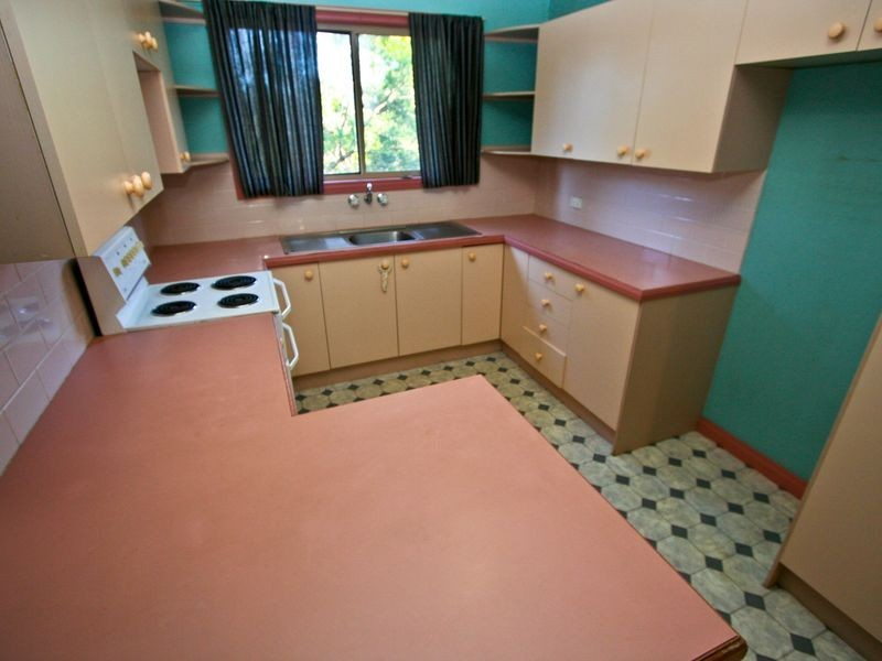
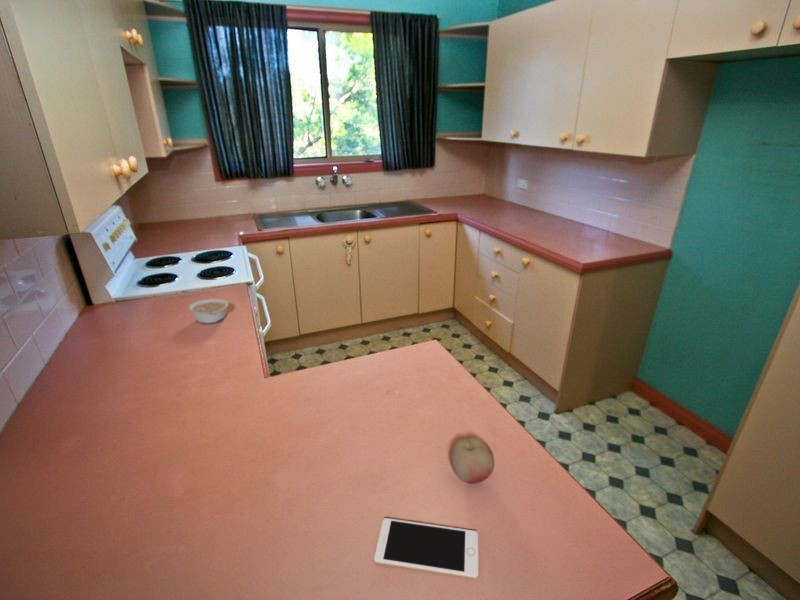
+ legume (210, 311)
+ cell phone (427, 546)
+ fruit (471, 460)
